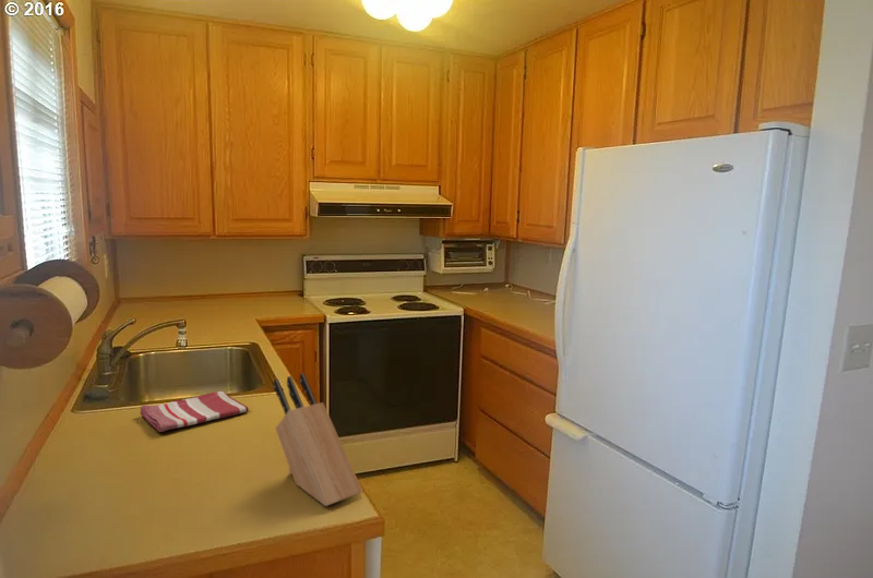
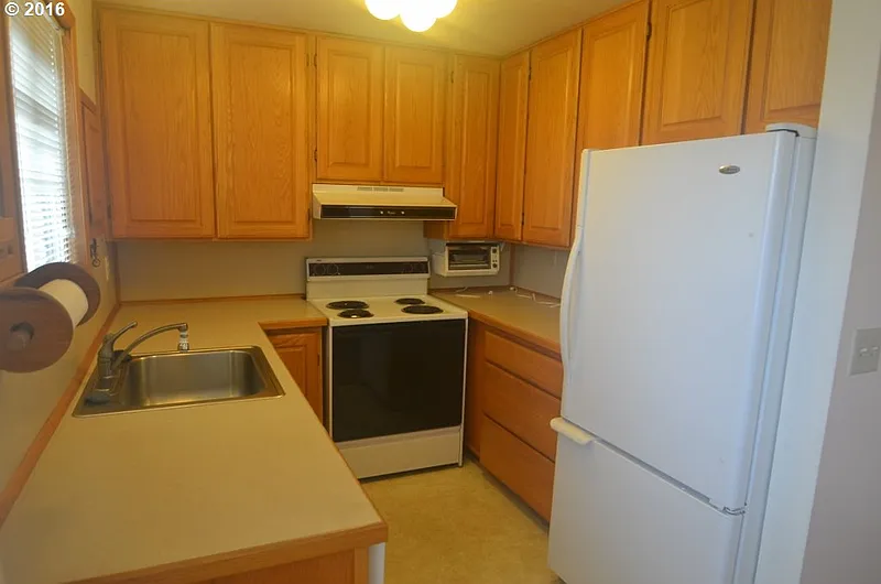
- dish towel (194, 409)
- knife block (312, 433)
